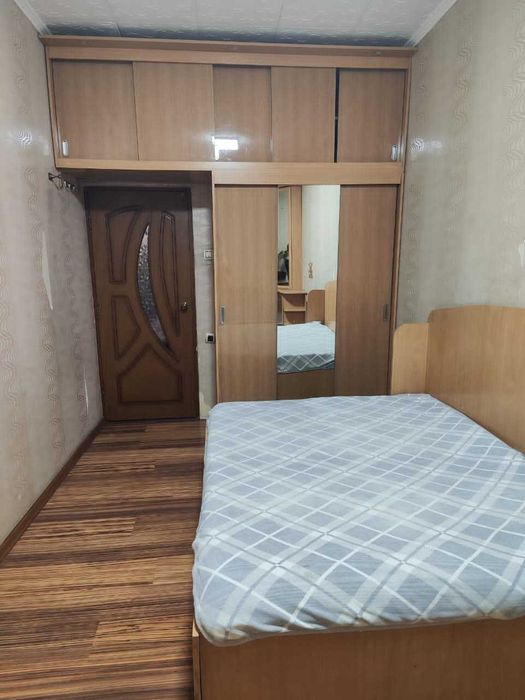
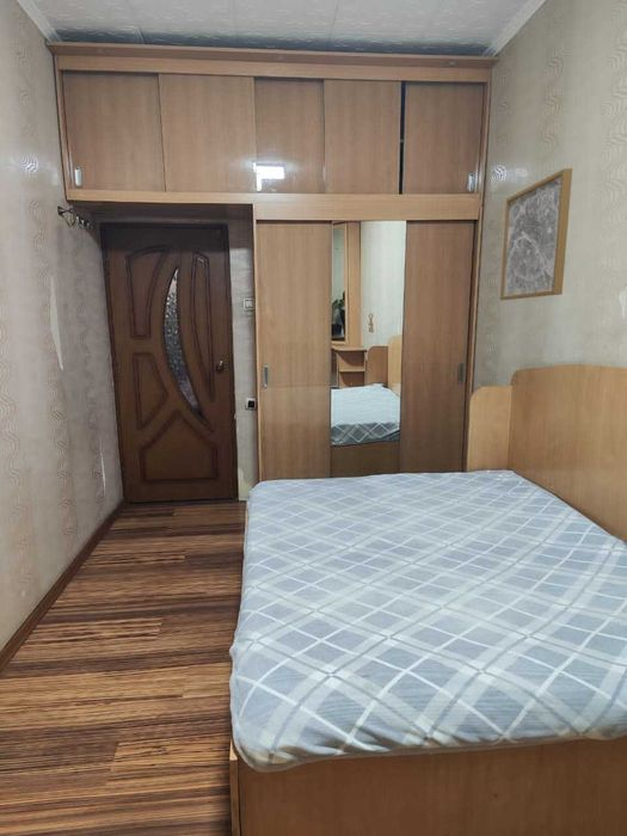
+ wall art (531, 242)
